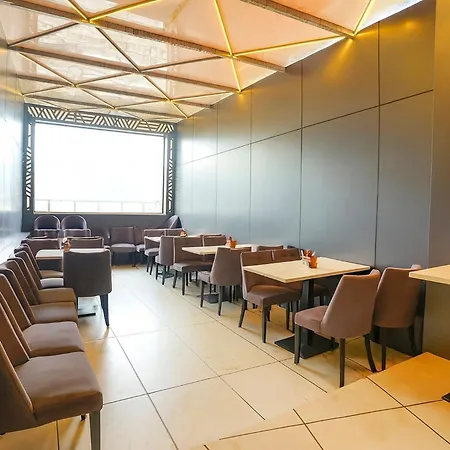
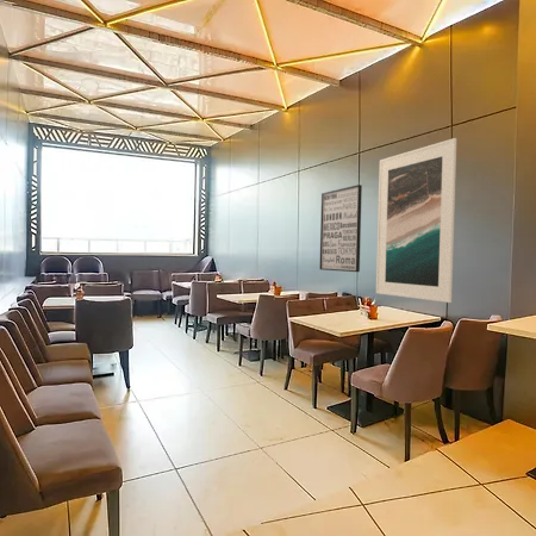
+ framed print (411, 224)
+ wall art (338, 230)
